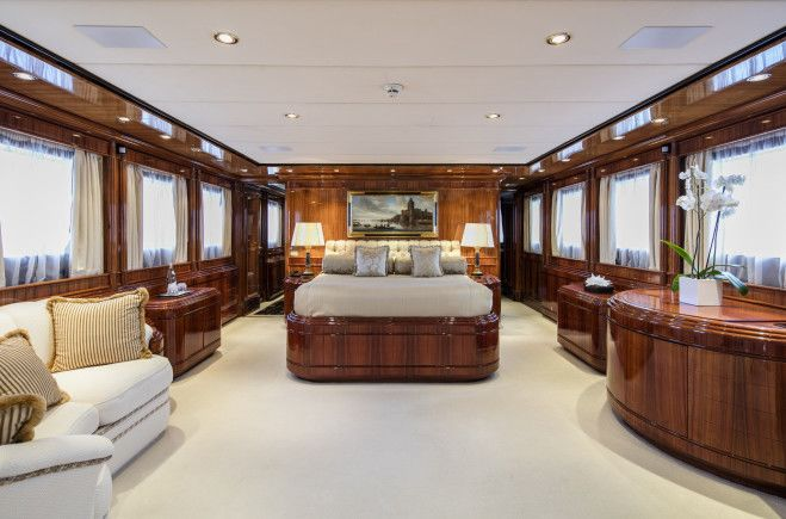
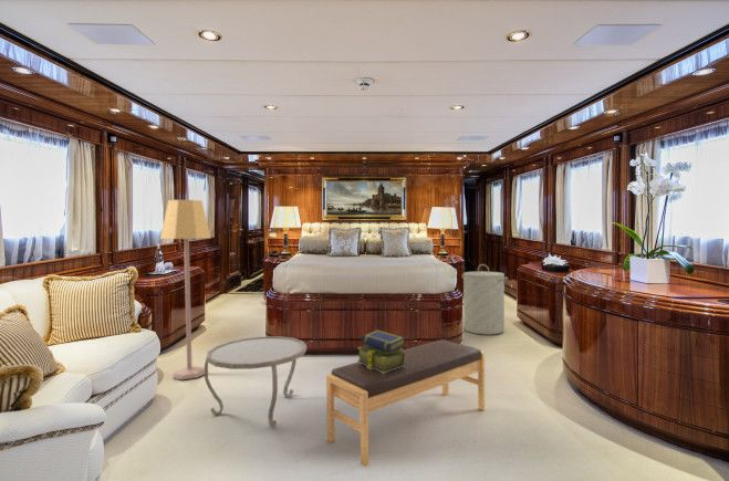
+ lamp (187, 287)
+ laundry hamper (483, 296)
+ bench (412, 390)
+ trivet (258, 367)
+ stack of books (382, 349)
